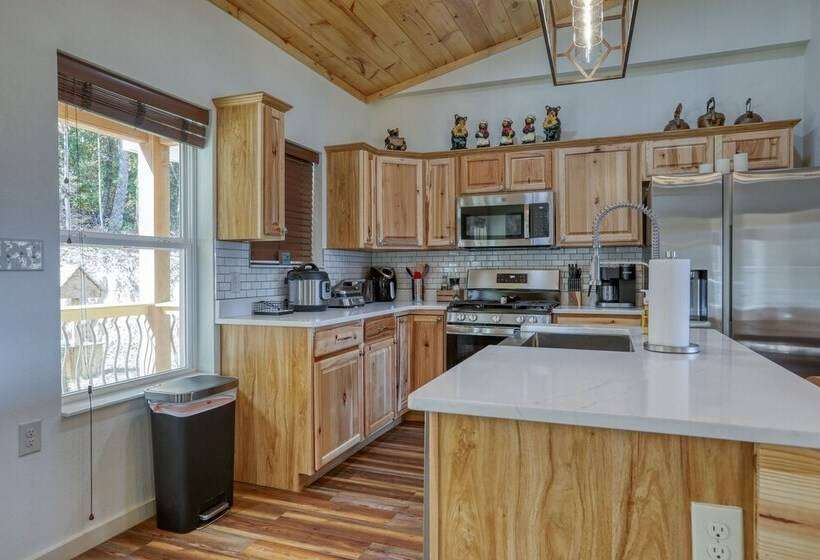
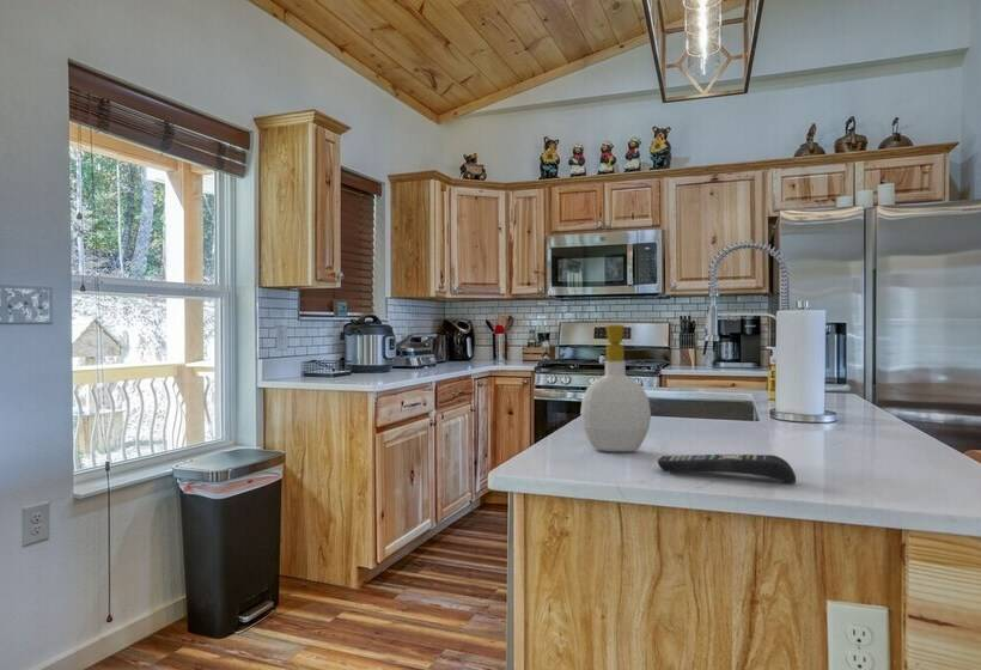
+ soap bottle (615, 386)
+ remote control (724, 464)
